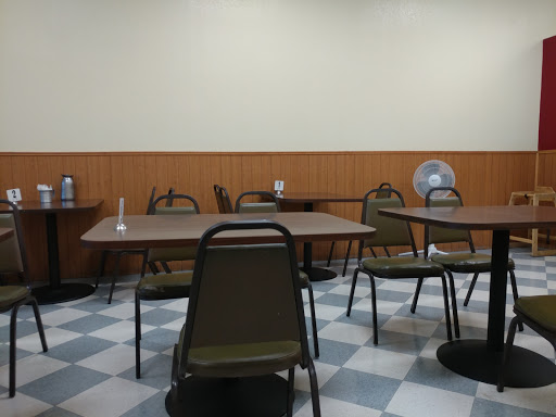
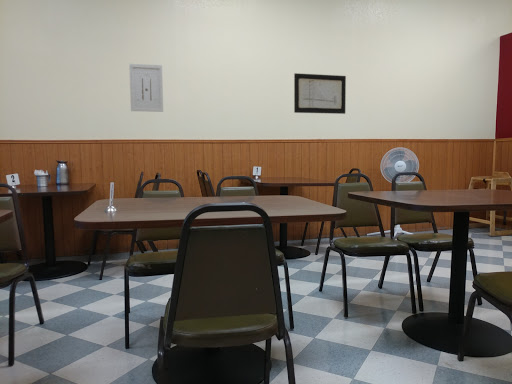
+ wall art (320, 94)
+ wall art (146, 88)
